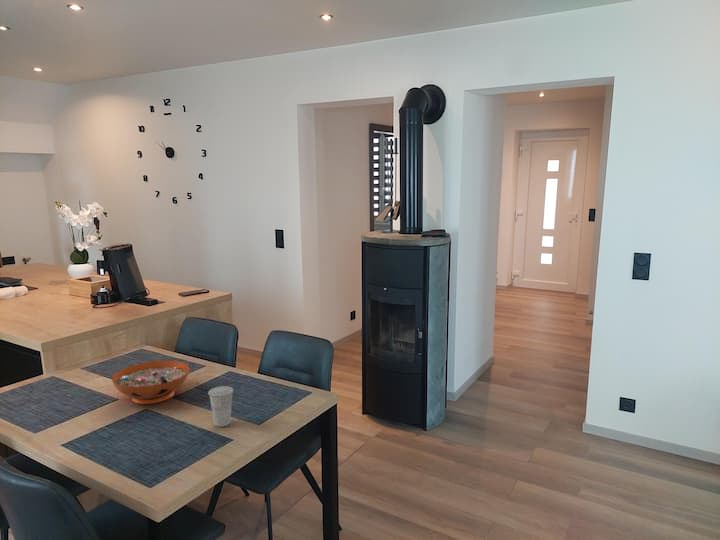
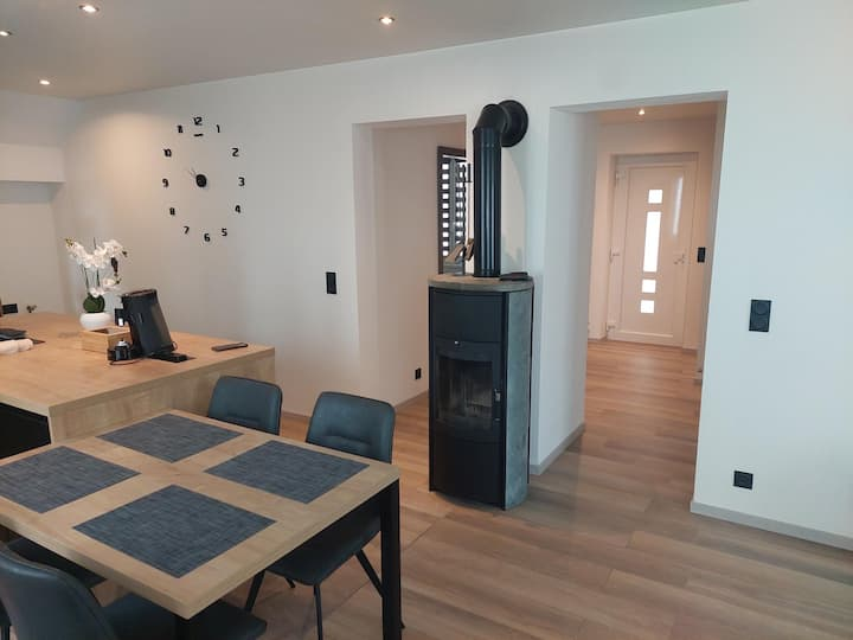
- cup (221, 406)
- decorative bowl (152, 384)
